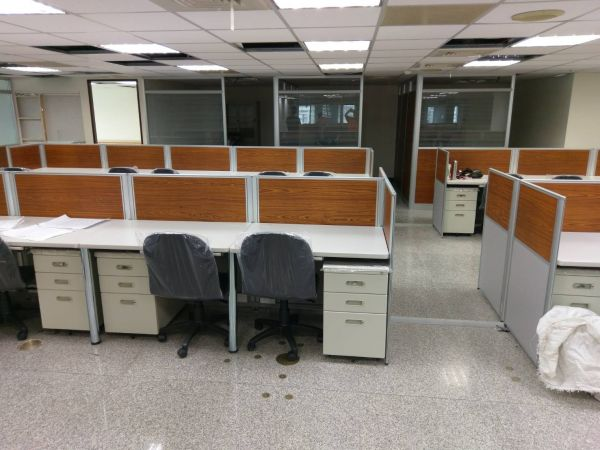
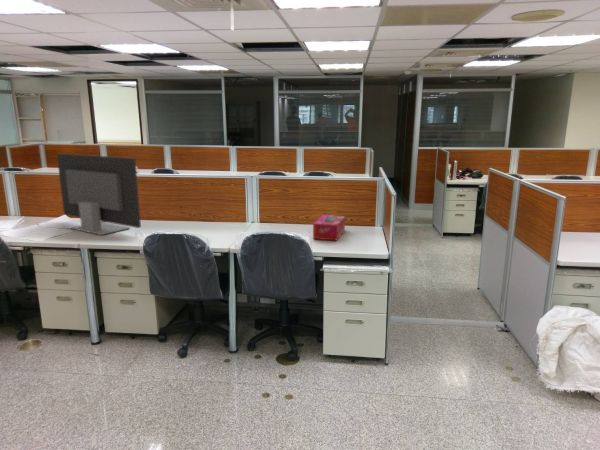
+ monitor (96, 192)
+ tissue box (329, 226)
